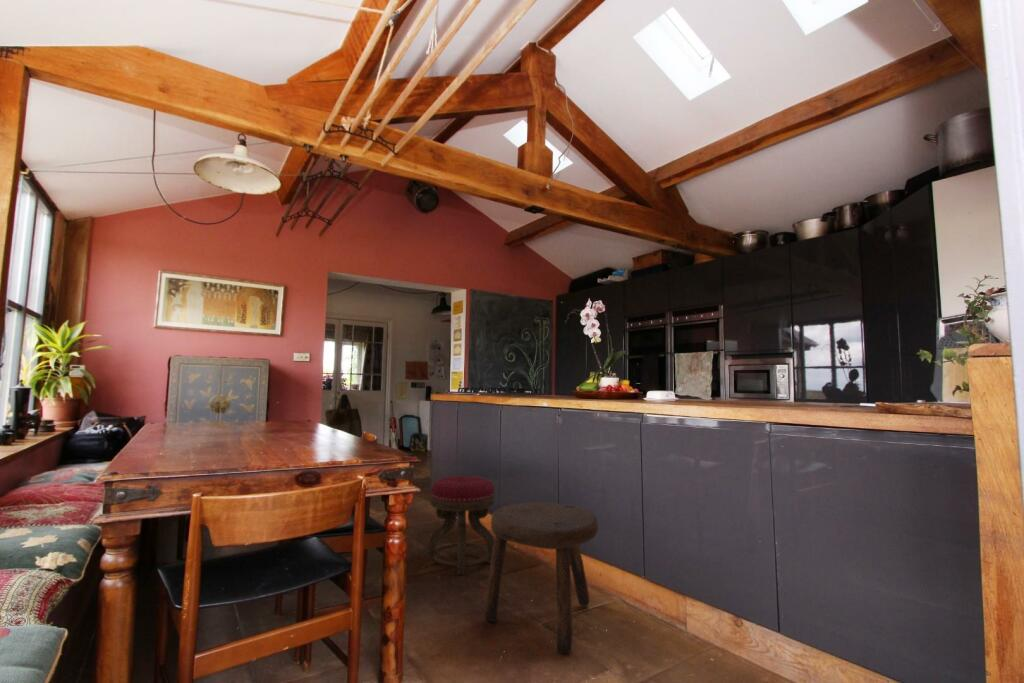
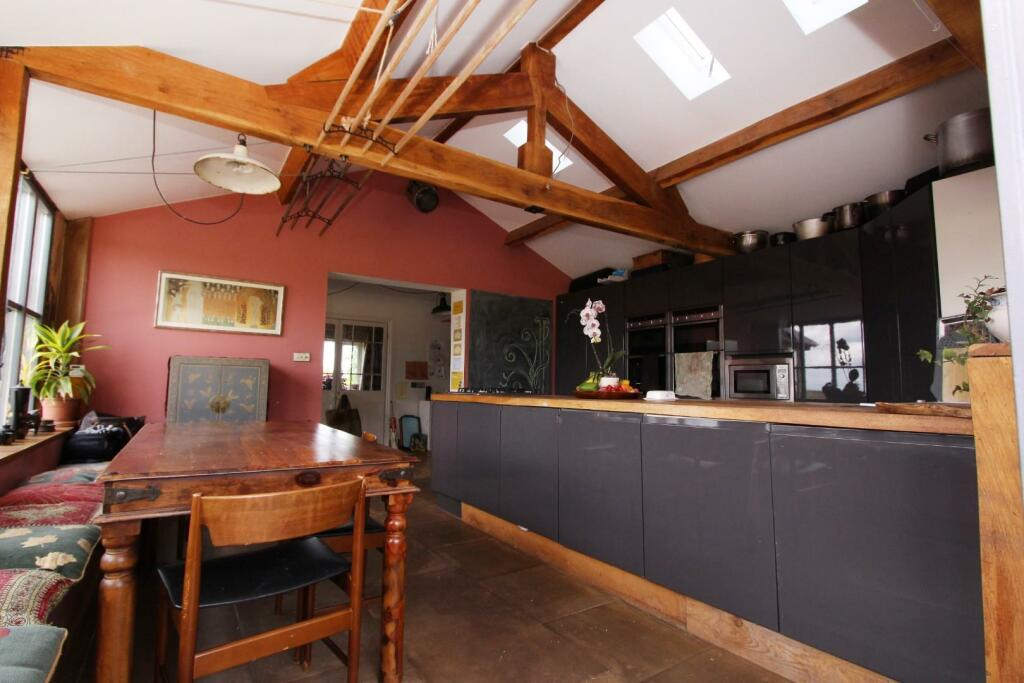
- stool (556, 567)
- stool (462, 520)
